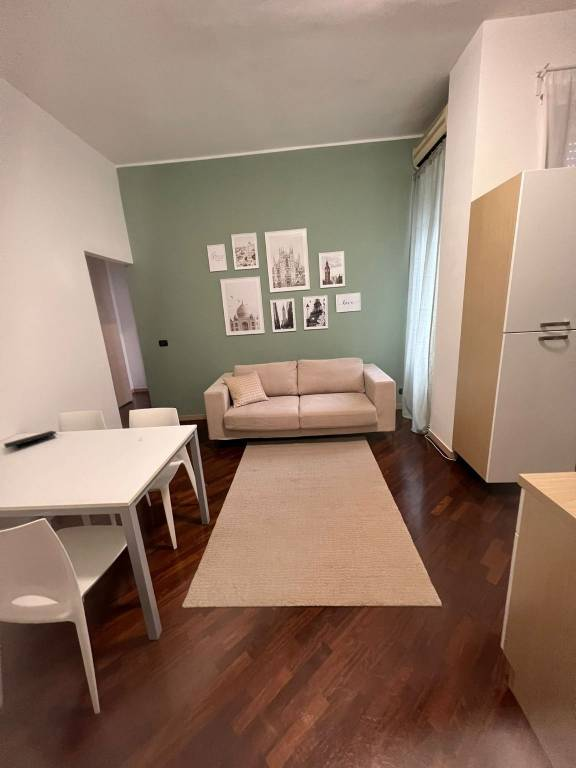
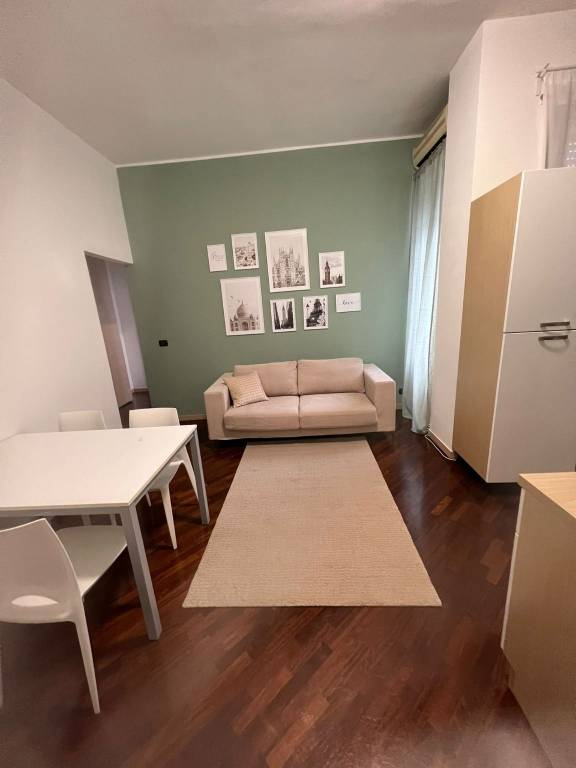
- notepad (30, 438)
